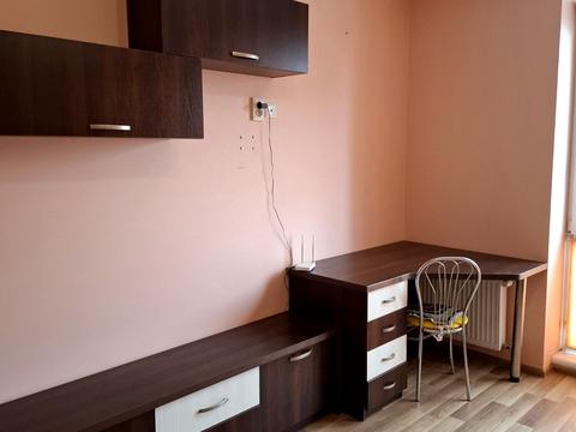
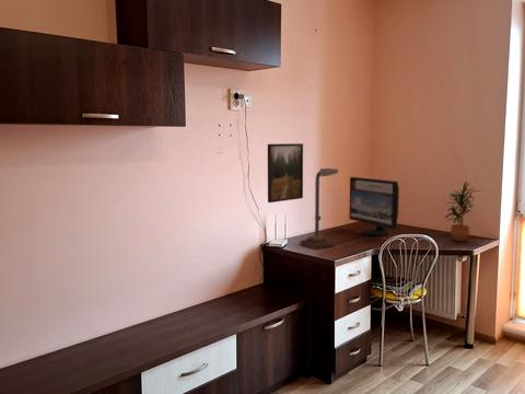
+ desk lamp (318, 207)
+ computer monitor (375, 206)
+ potted plant (460, 211)
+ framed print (285, 172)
